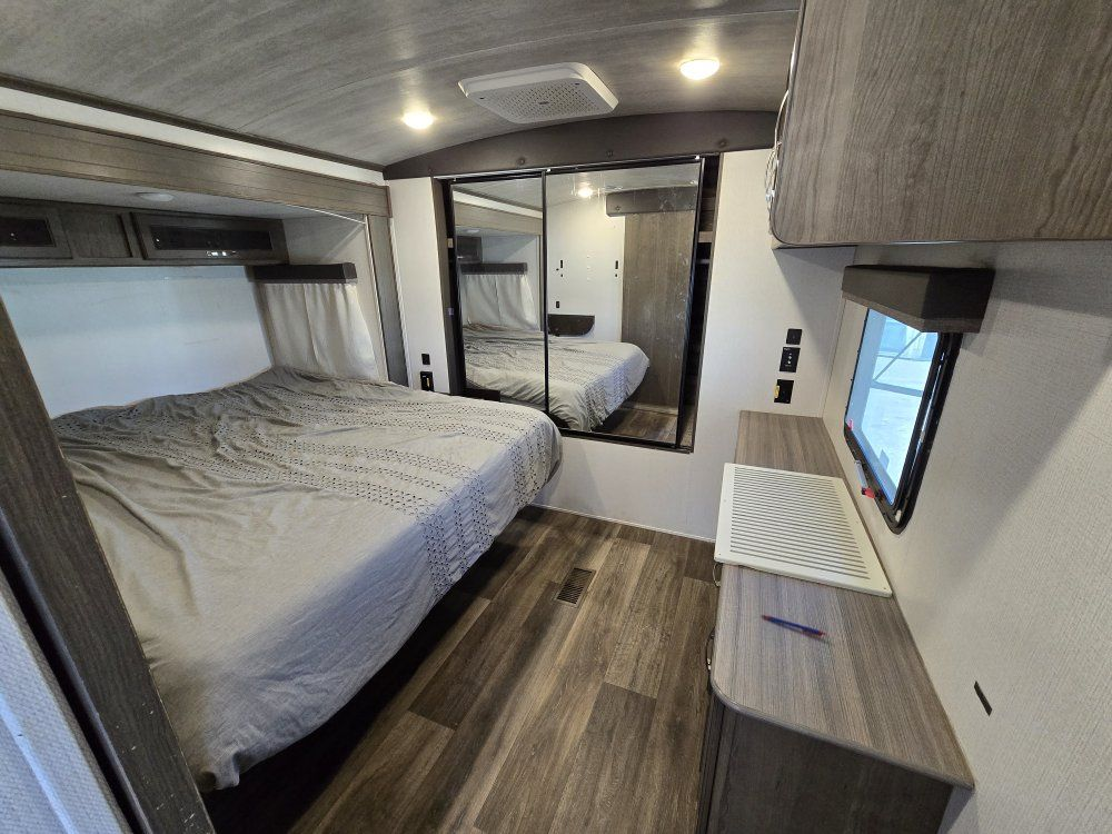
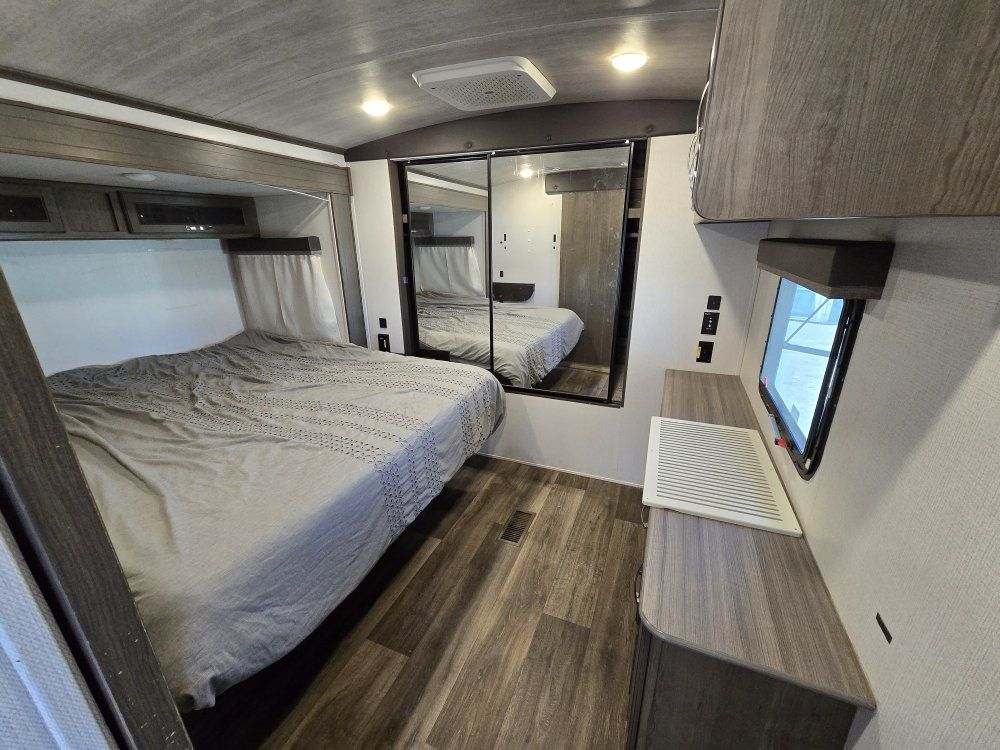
- pen (792, 624)
